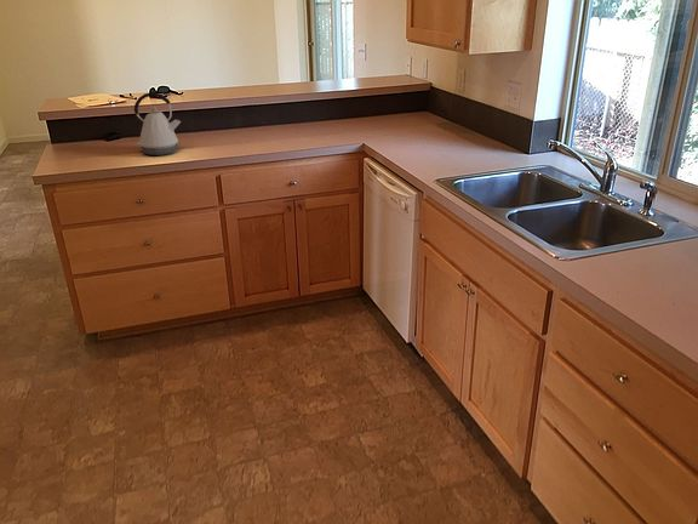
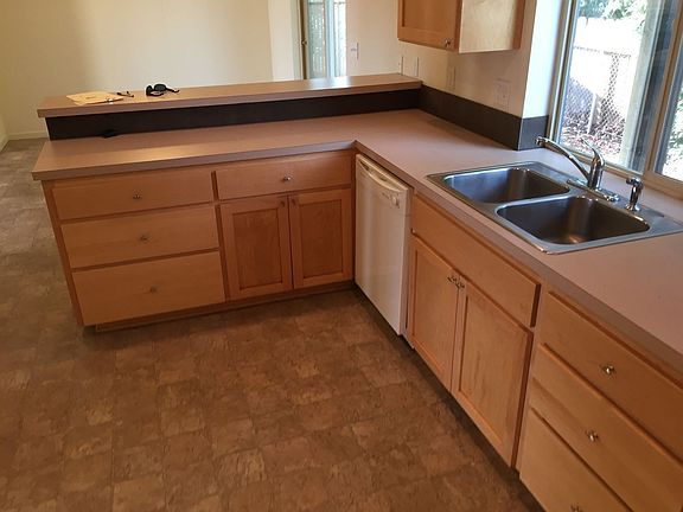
- kettle (156, 123)
